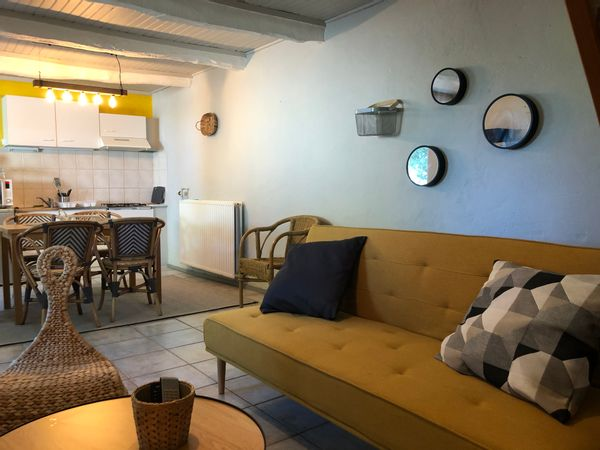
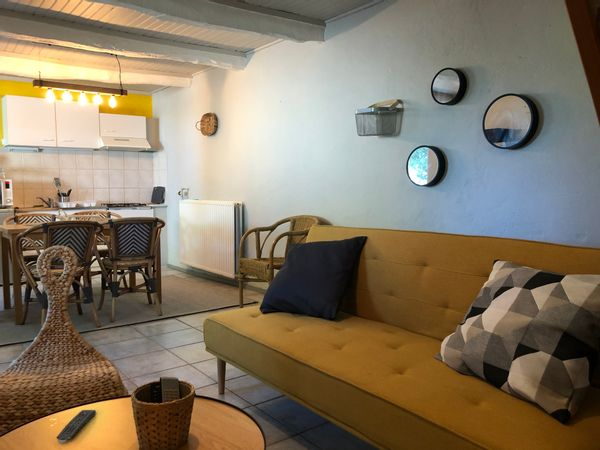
+ remote control (76, 425)
